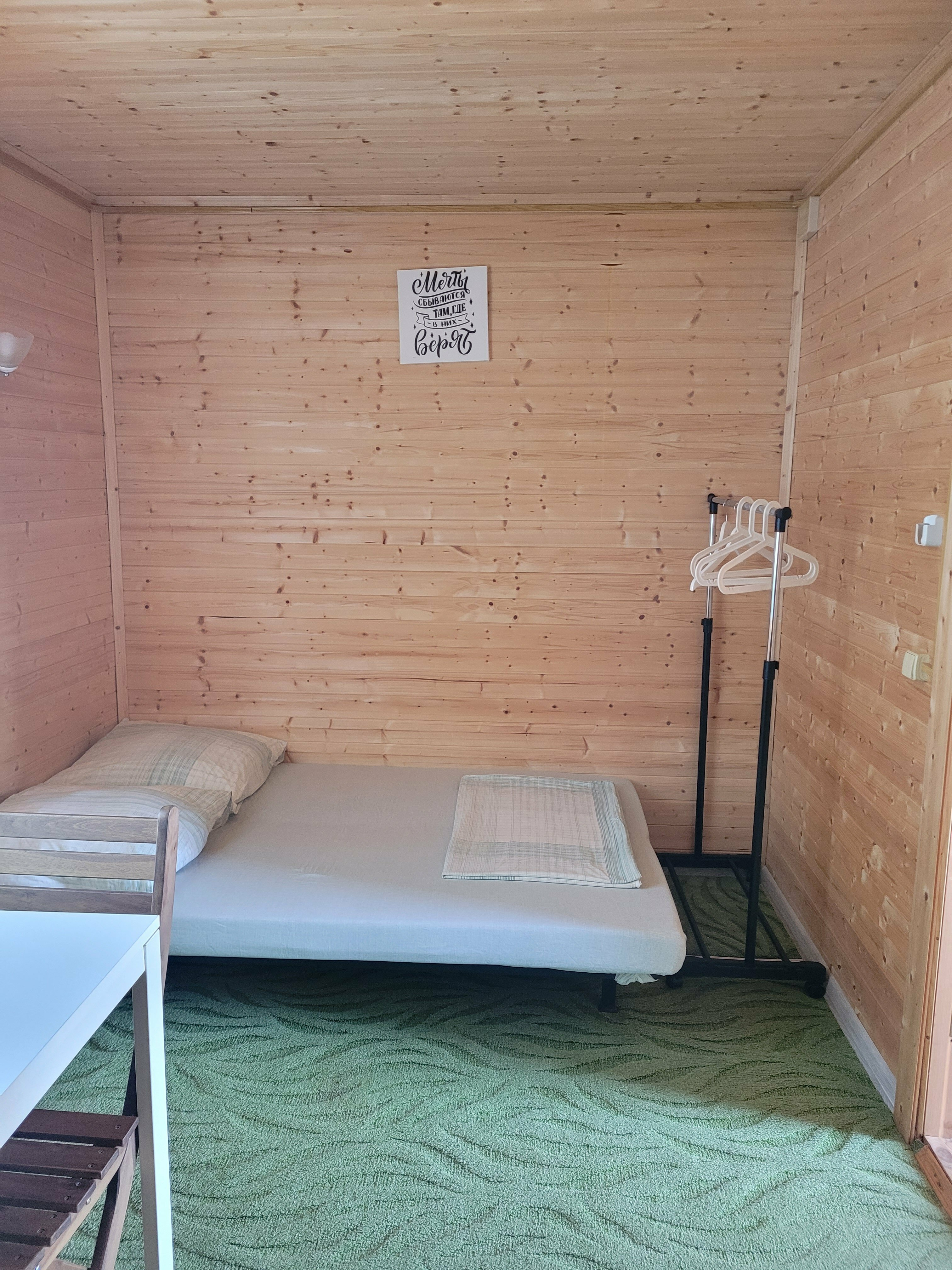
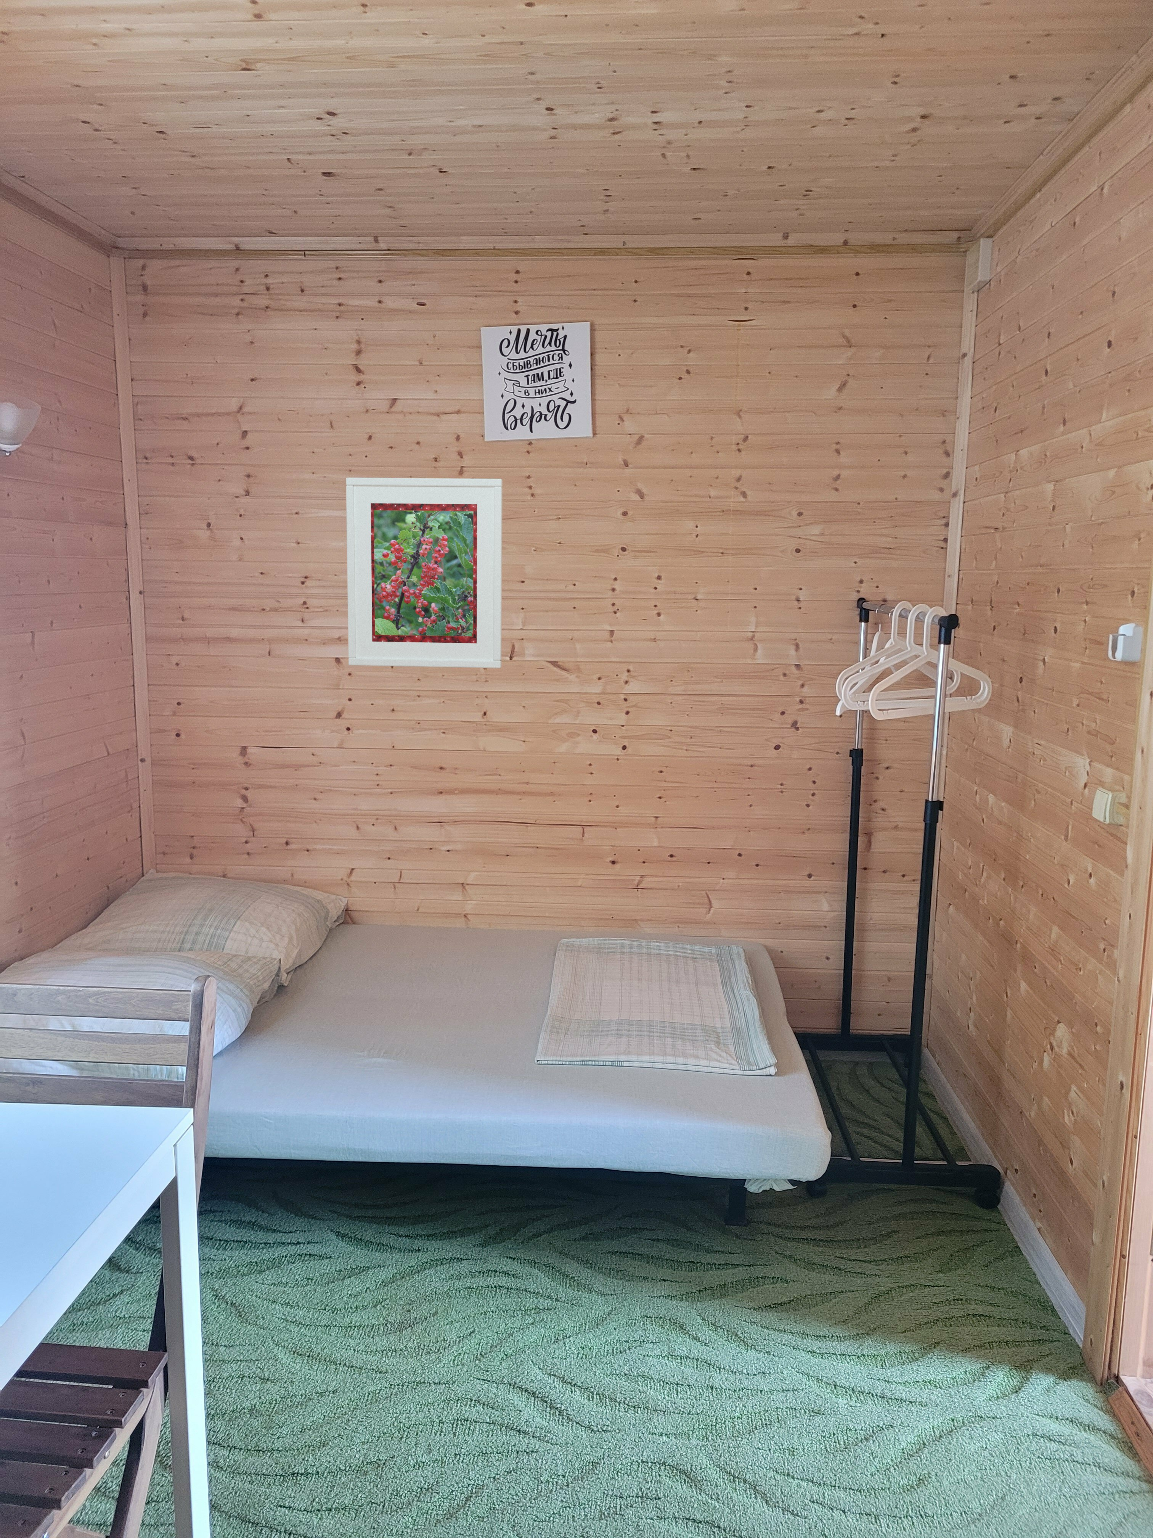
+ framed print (424, 574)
